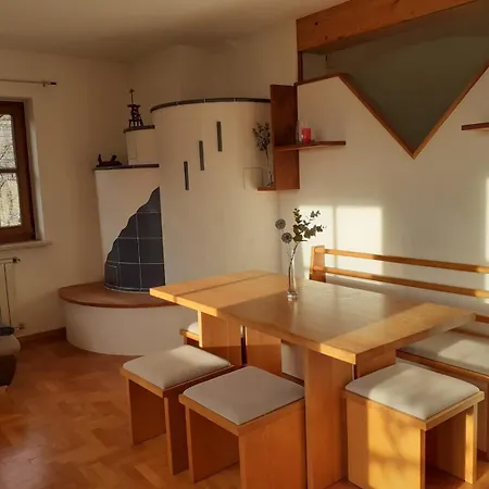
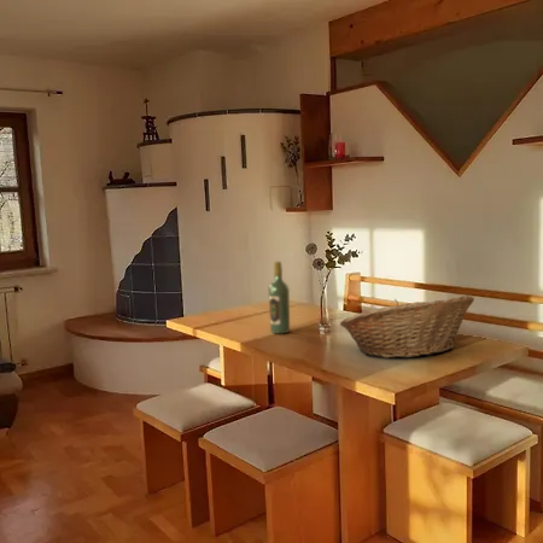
+ wine bottle (279, 297)
+ fruit basket (407, 321)
